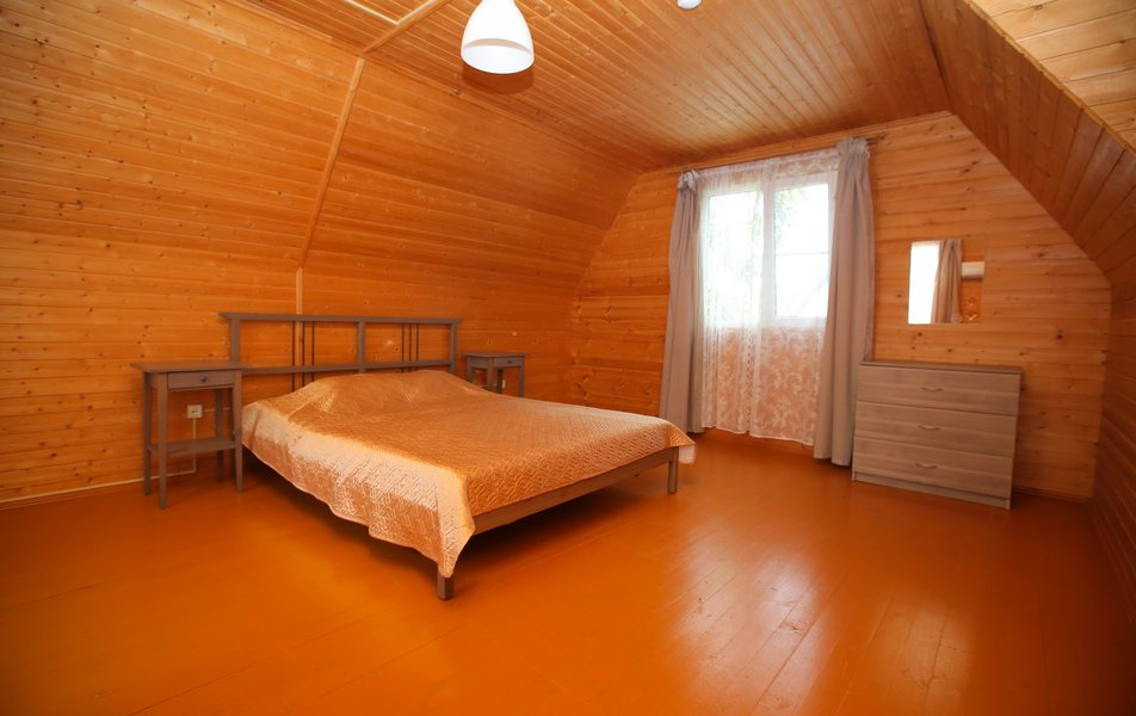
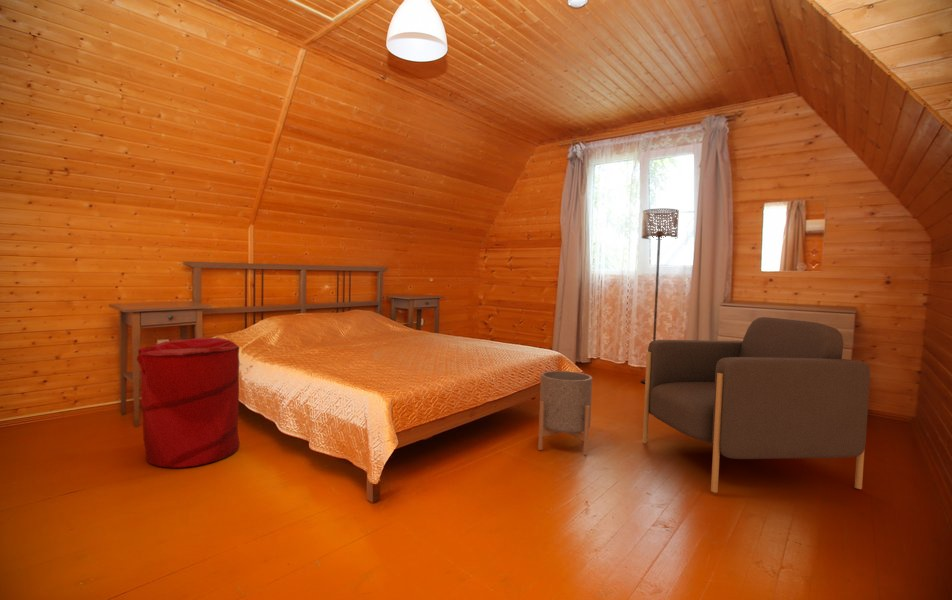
+ floor lamp (656, 297)
+ planter (564, 410)
+ laundry hamper (191, 397)
+ armchair (740, 391)
